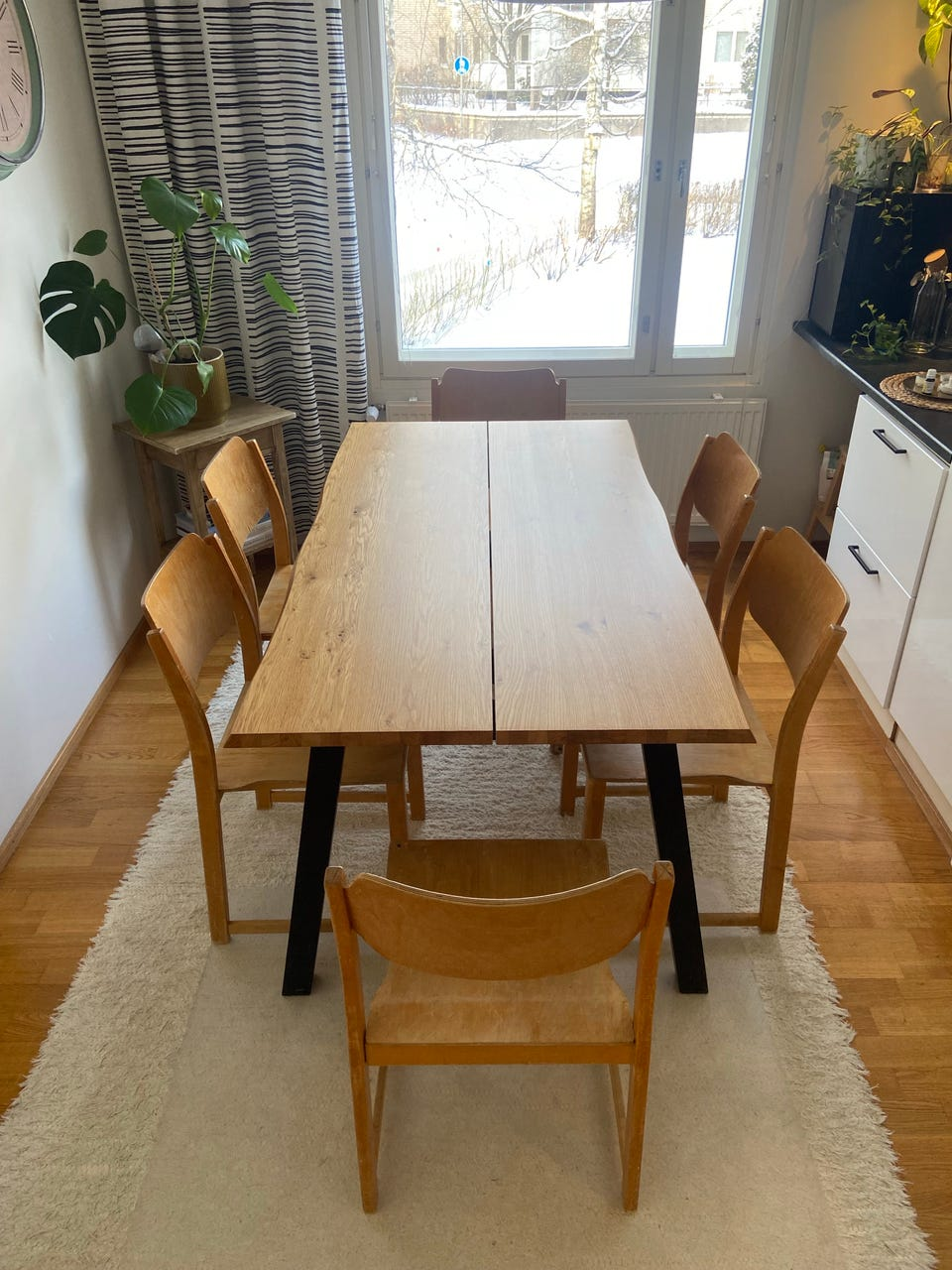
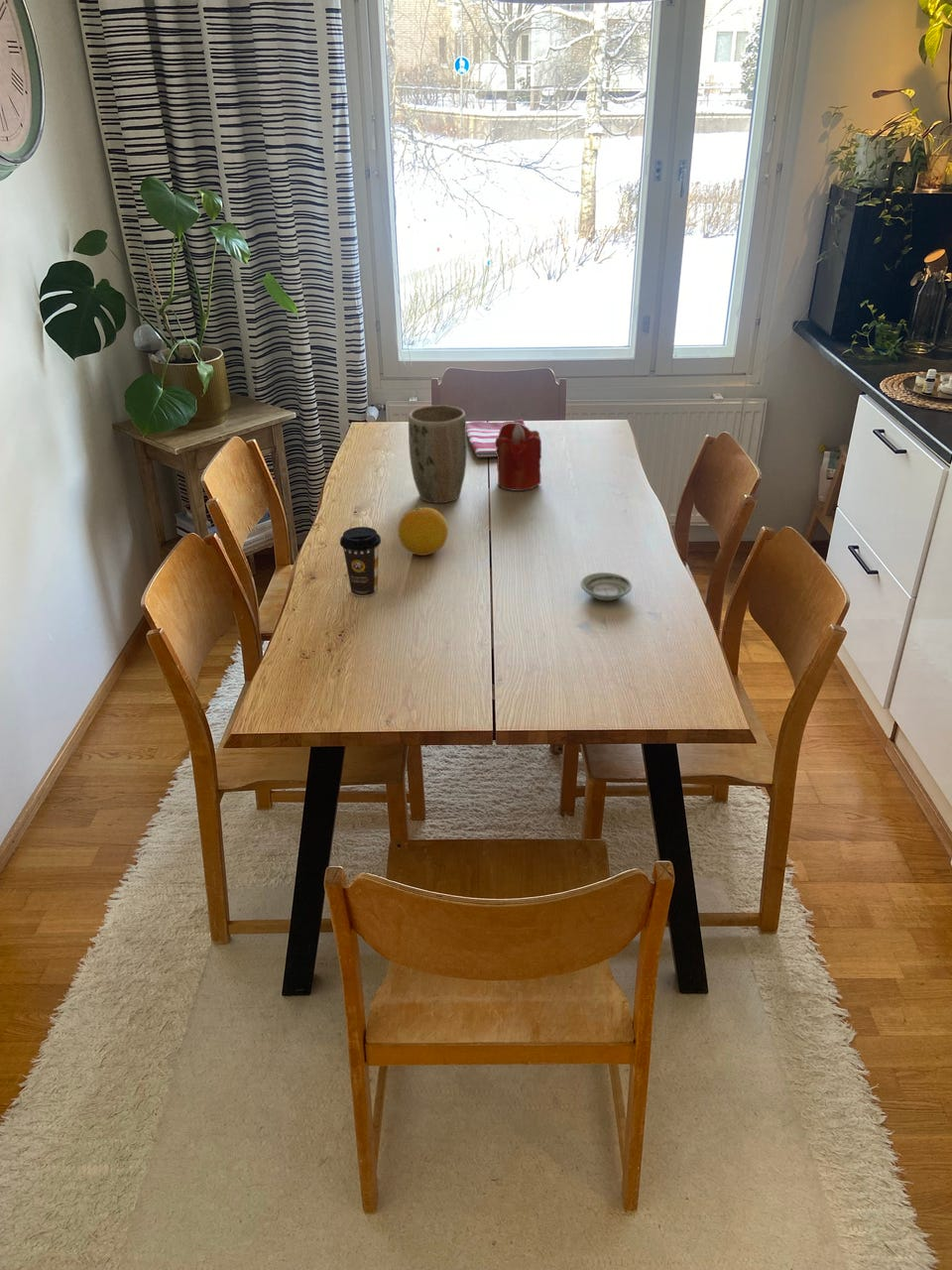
+ plant pot (438, 455)
+ saucer (605, 588)
+ dish towel (497, 437)
+ candle (518, 453)
+ fruit (422, 531)
+ coffee cup (362, 562)
